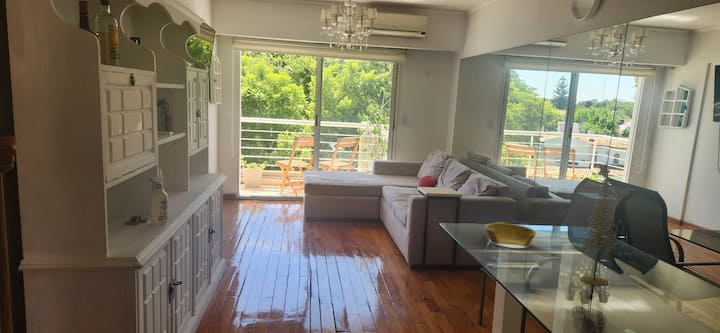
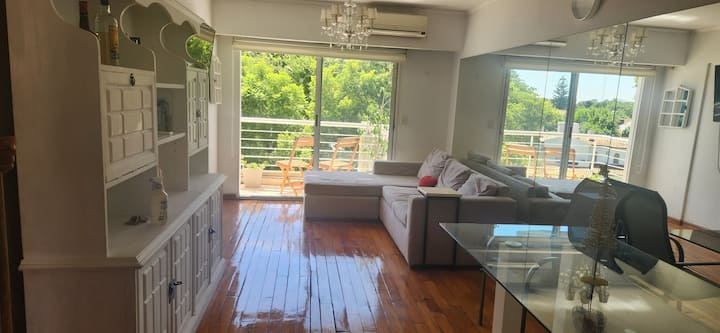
- bowl (508, 235)
